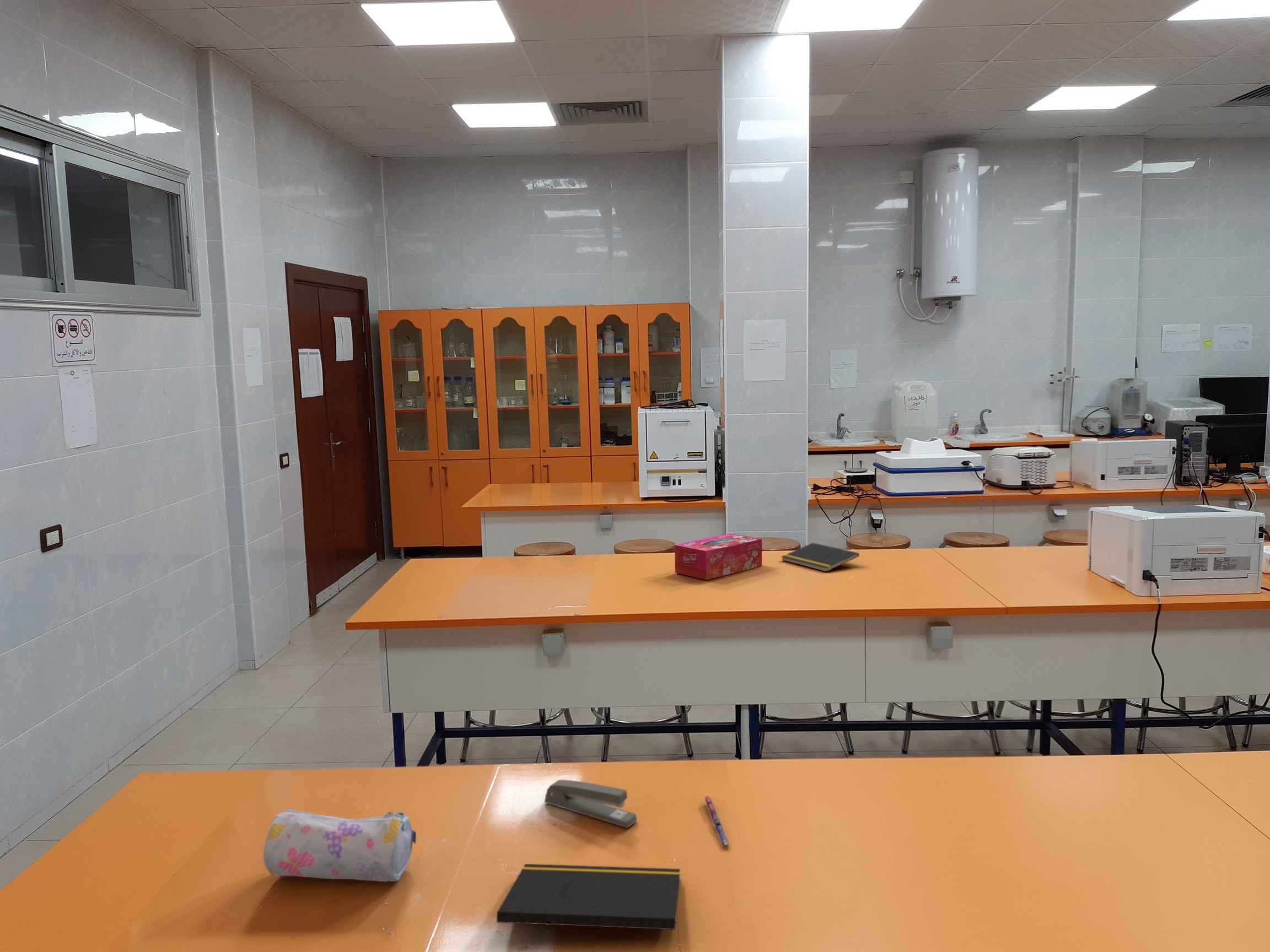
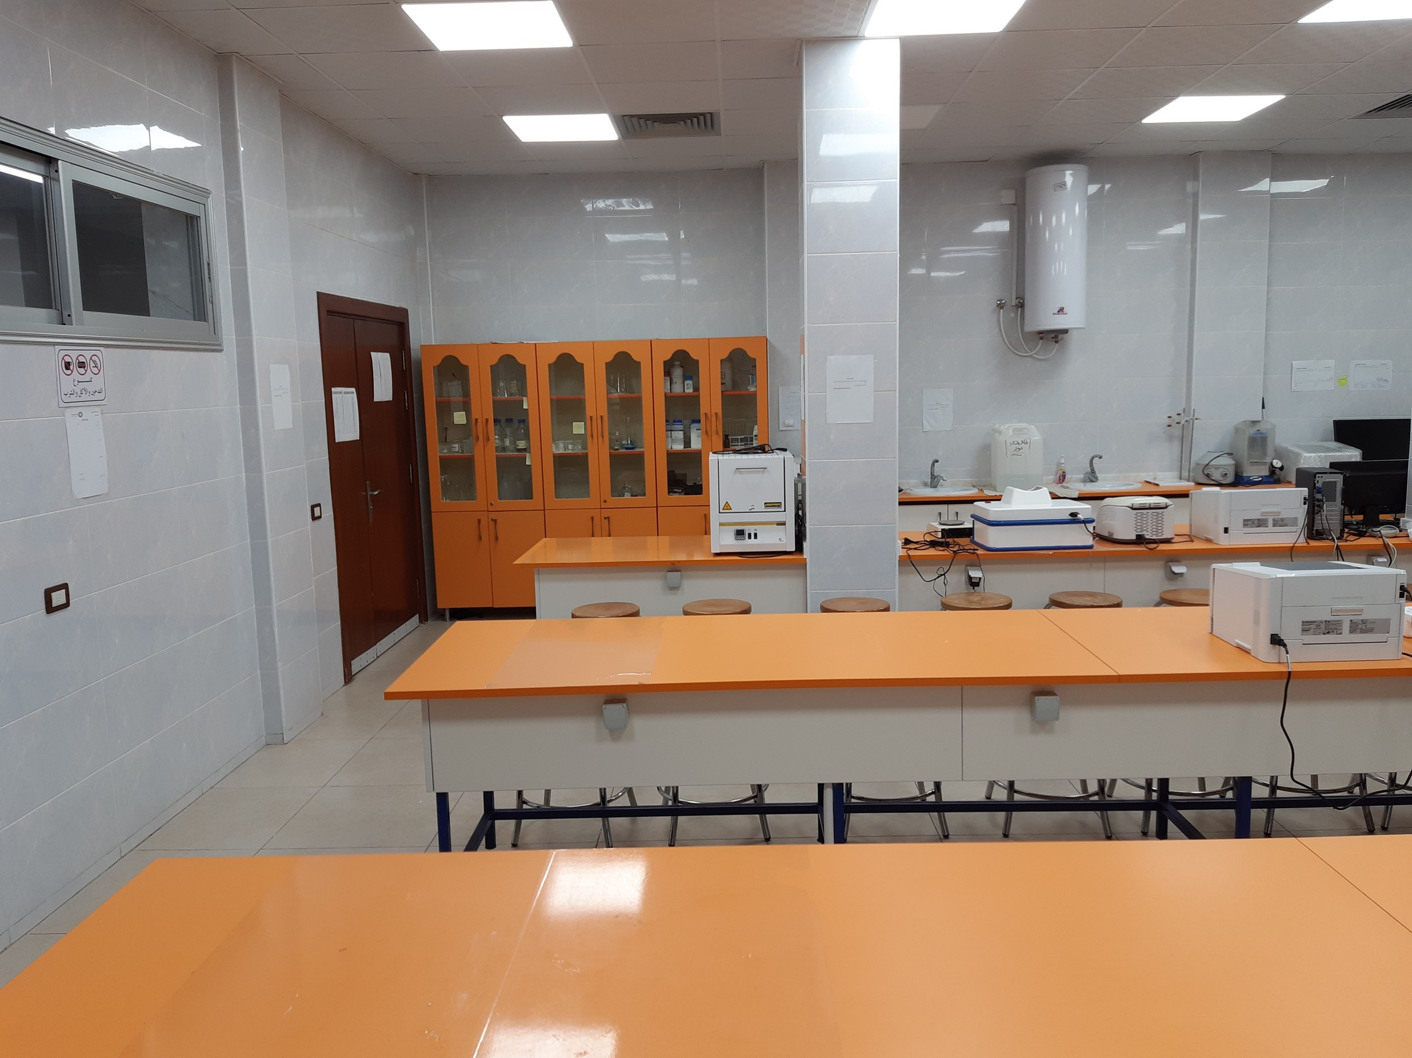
- pen (716, 819)
- notepad (594, 894)
- tissue box (719, 555)
- notepad (819, 556)
- pencil case (340, 845)
- stapler (589, 797)
